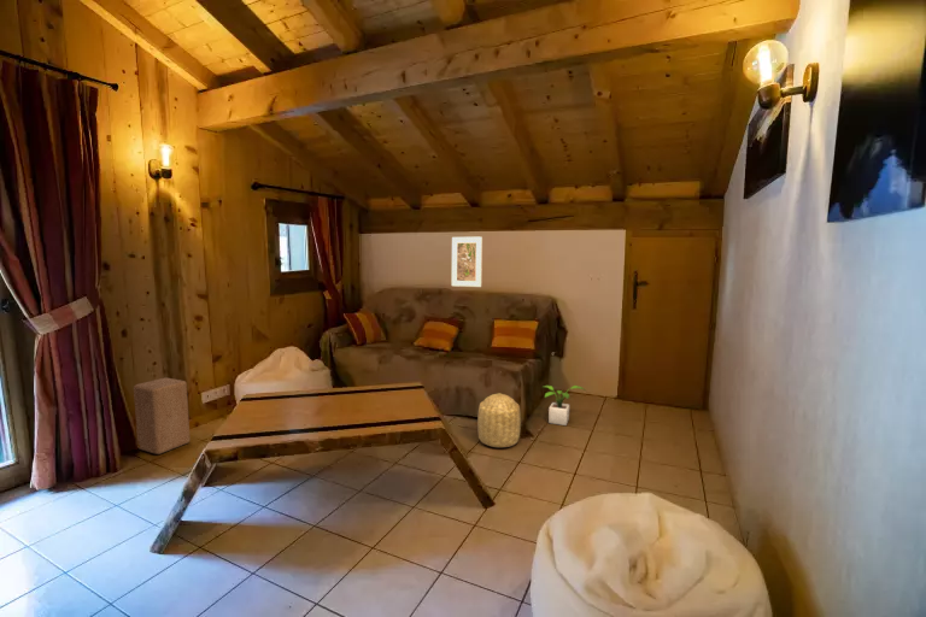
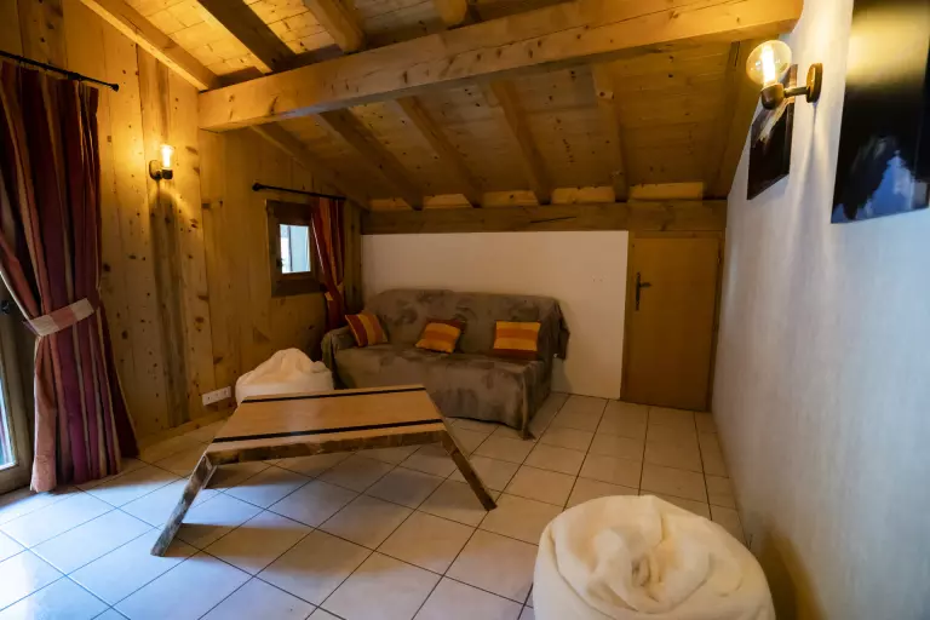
- basket (498, 417)
- potted plant (562, 404)
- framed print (467, 262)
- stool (162, 415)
